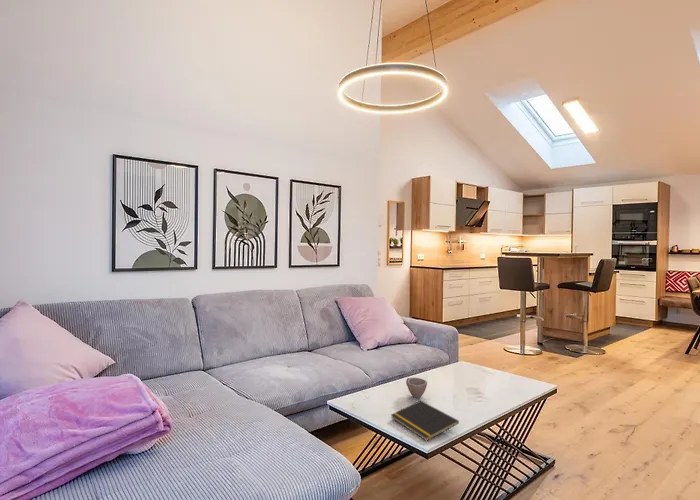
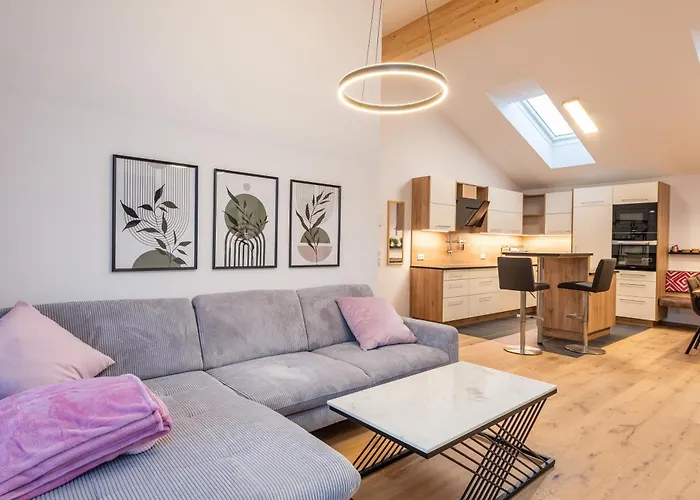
- cup (414, 387)
- notepad (423, 419)
